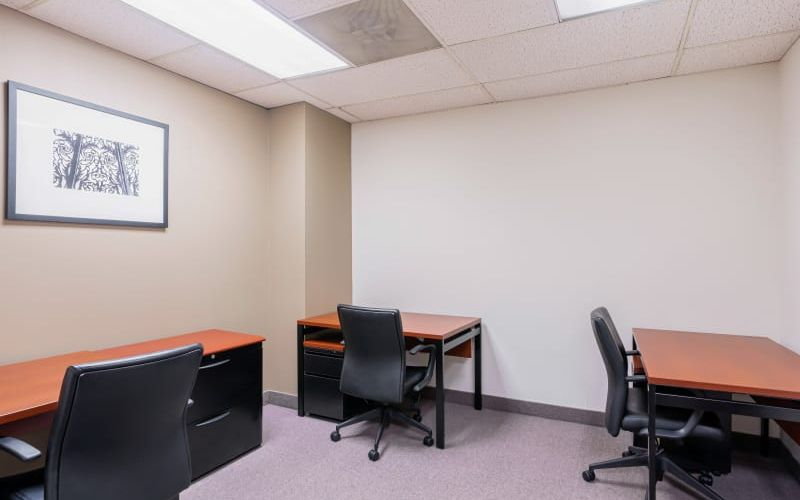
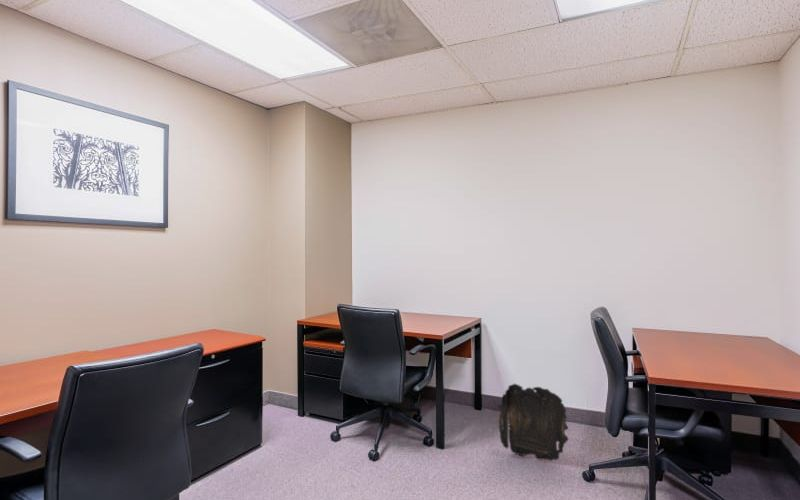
+ carved panel (532, 424)
